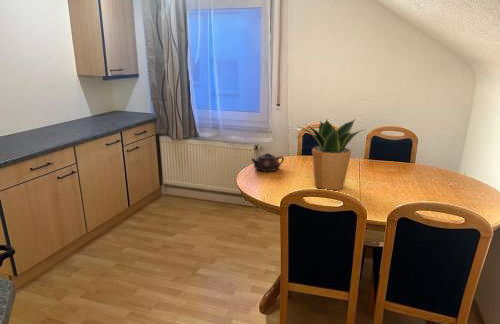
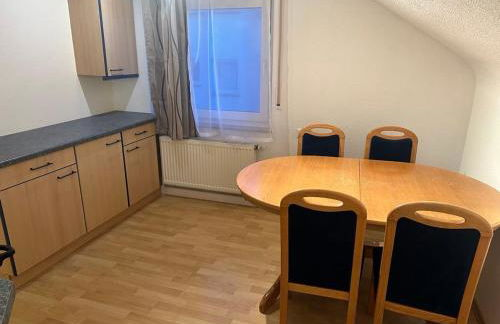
- potted plant (328, 153)
- teapot (267, 161)
